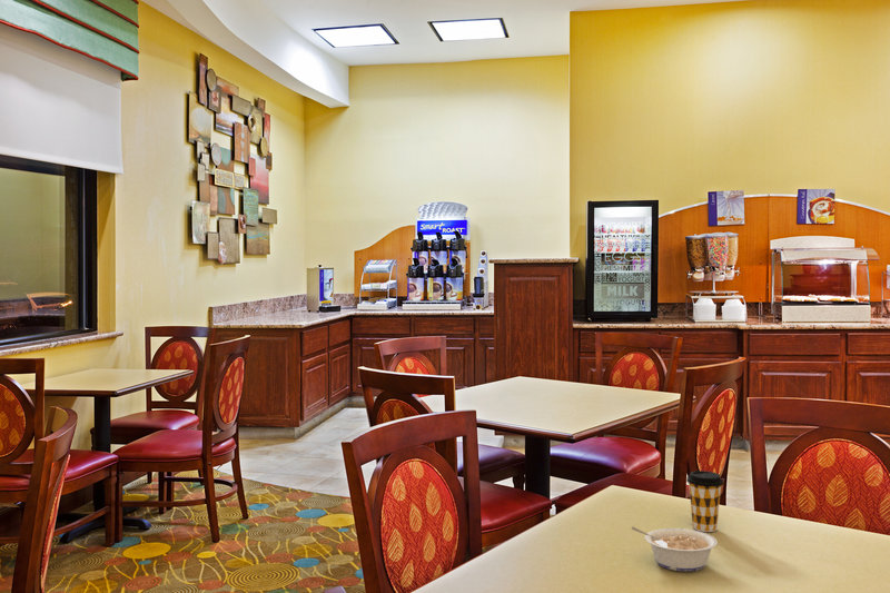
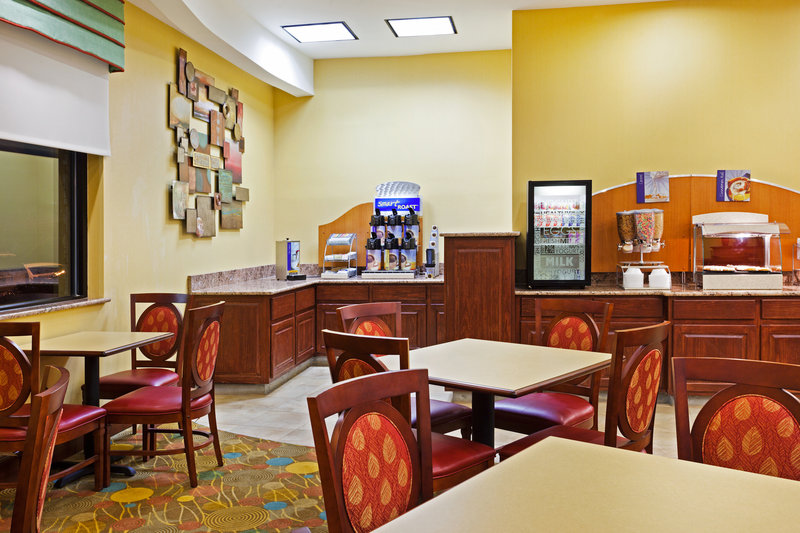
- legume (678, 548)
- coffee cup (704, 501)
